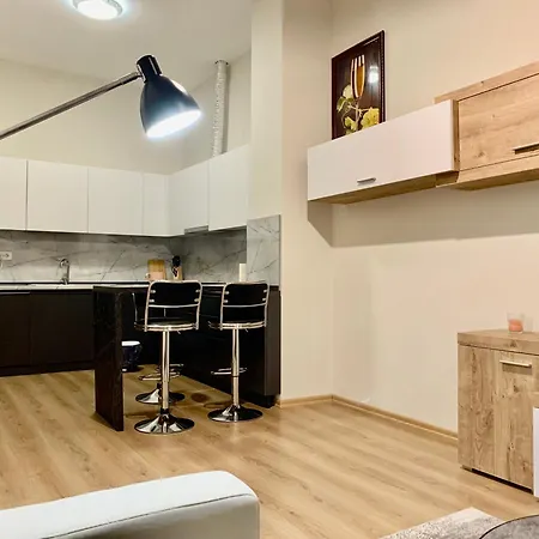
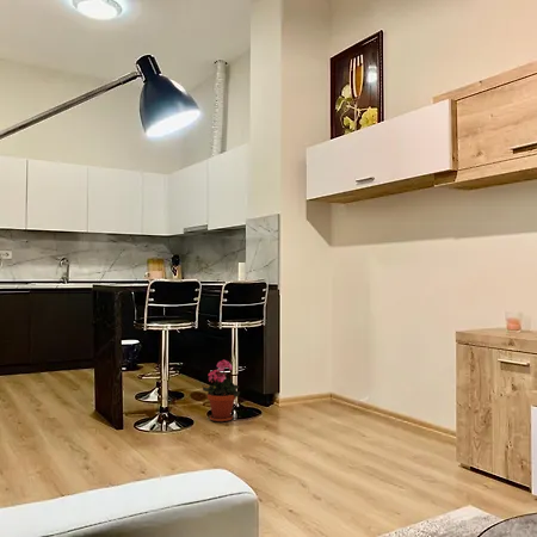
+ potted plant (221, 389)
